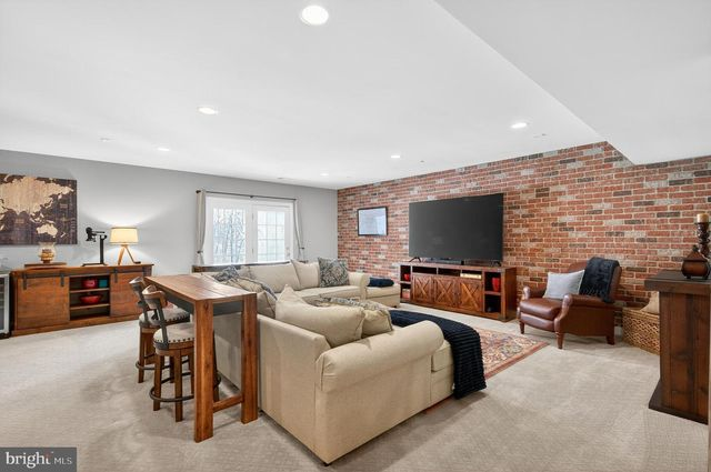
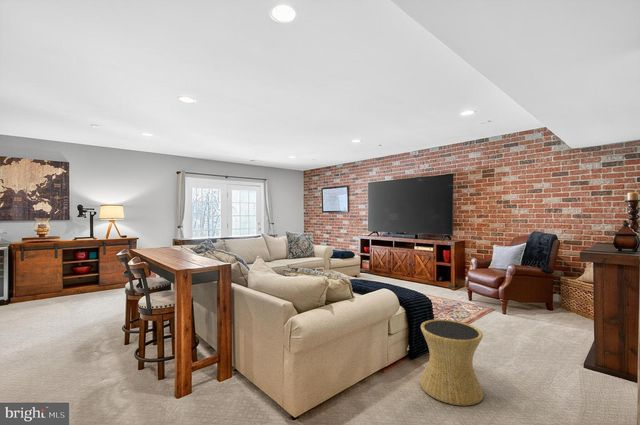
+ side table (450, 358)
